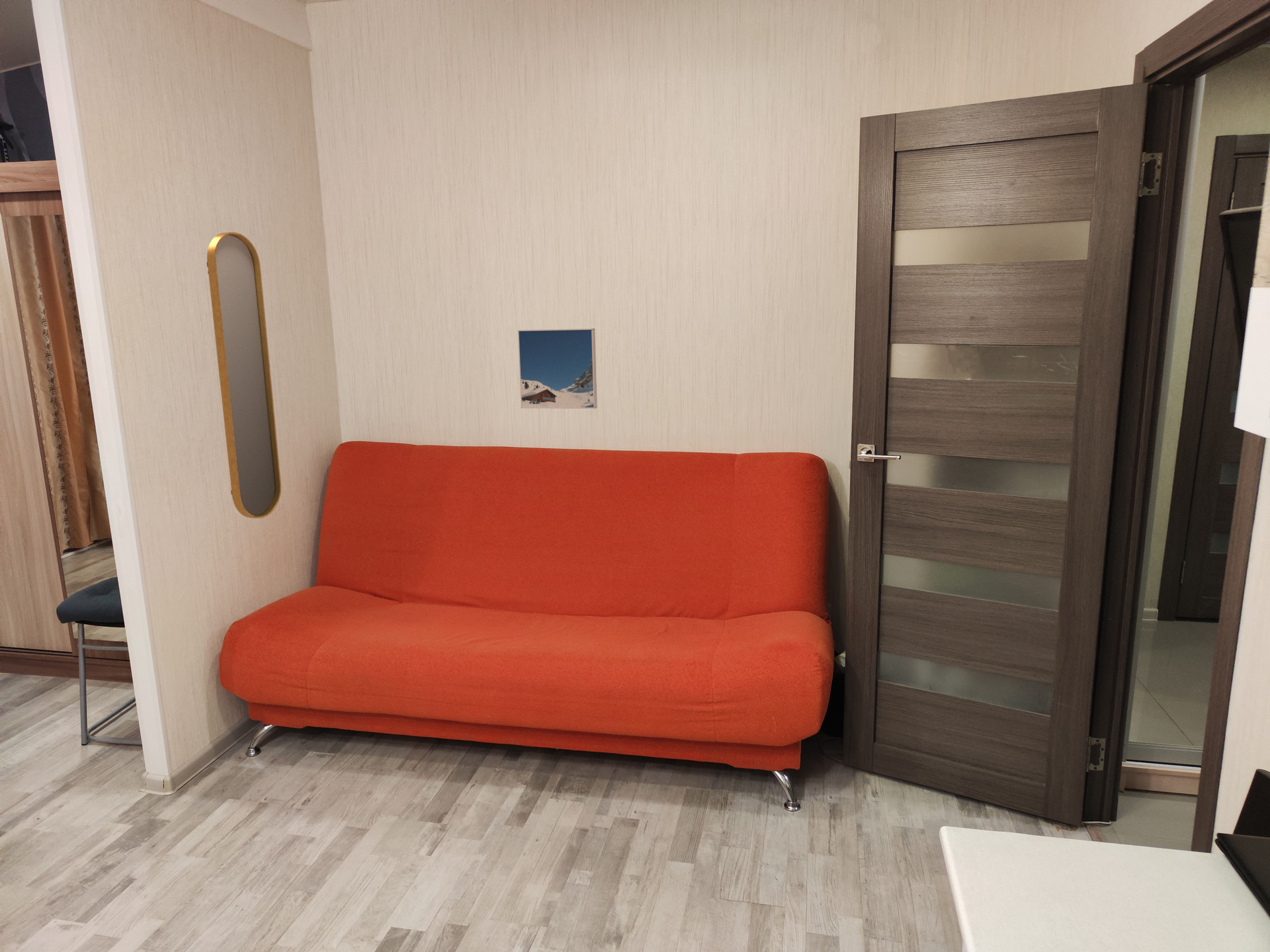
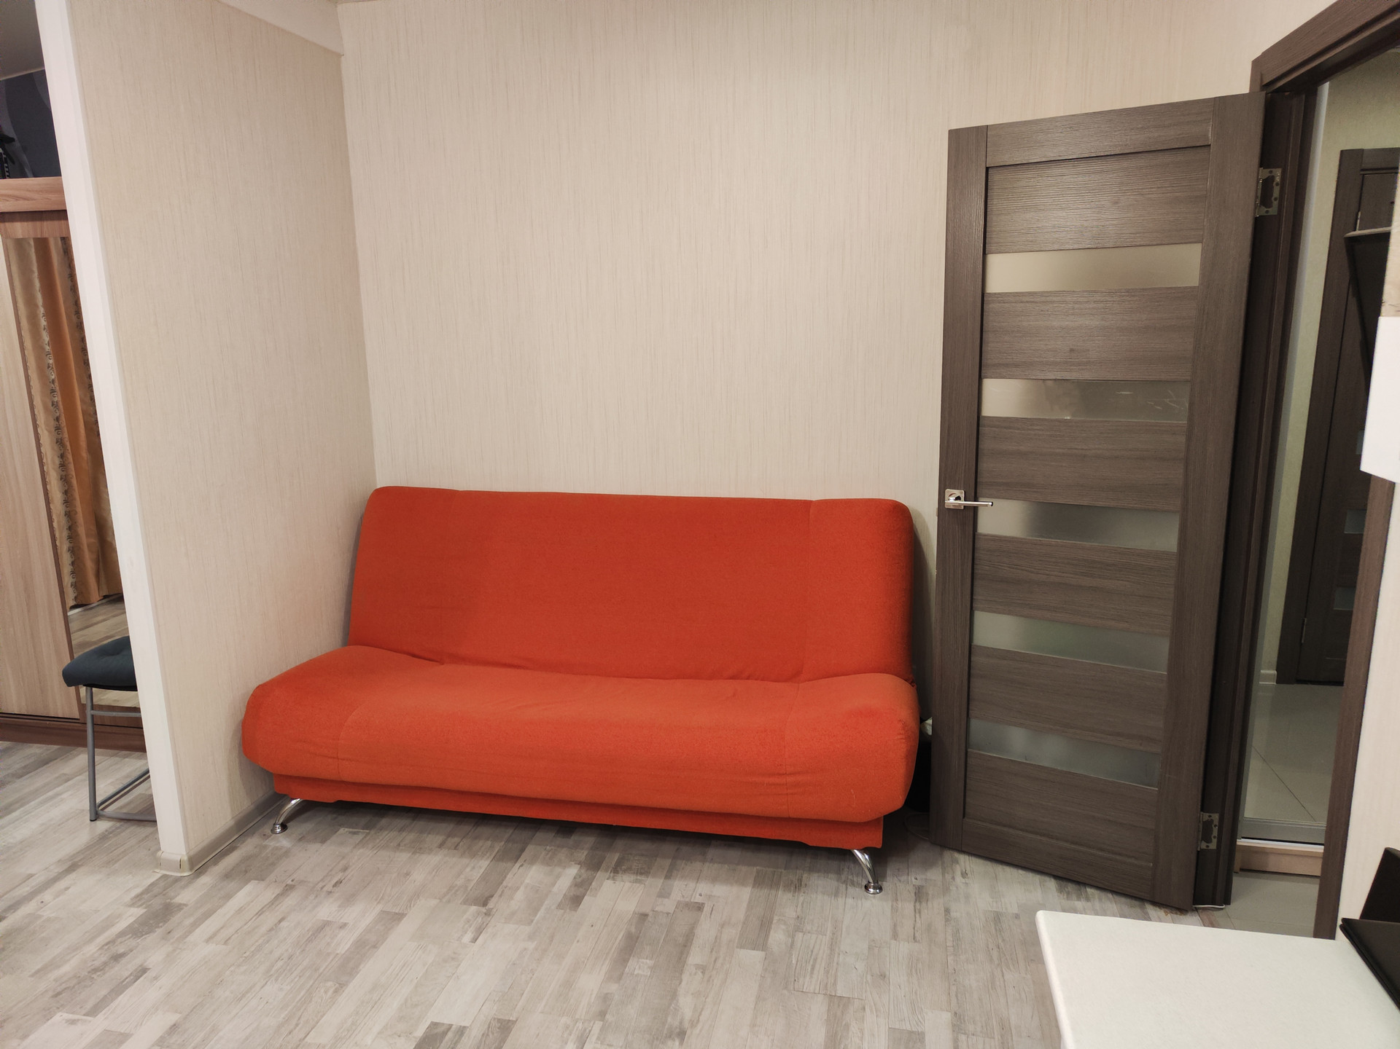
- home mirror (246, 379)
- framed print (557, 369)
